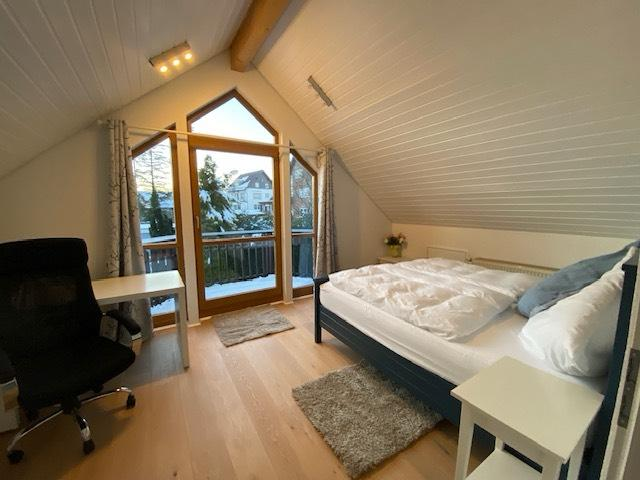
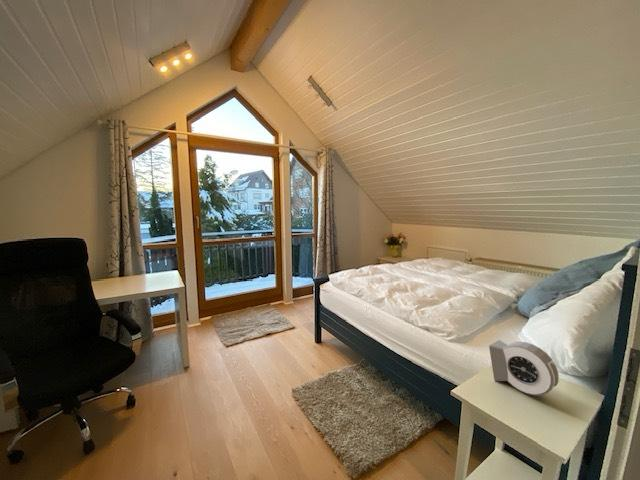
+ alarm clock (523, 366)
